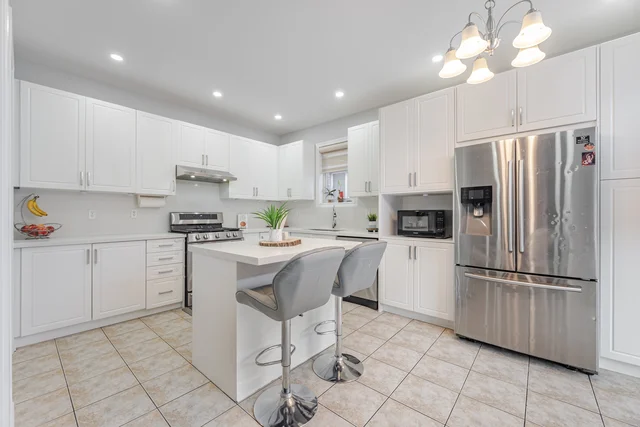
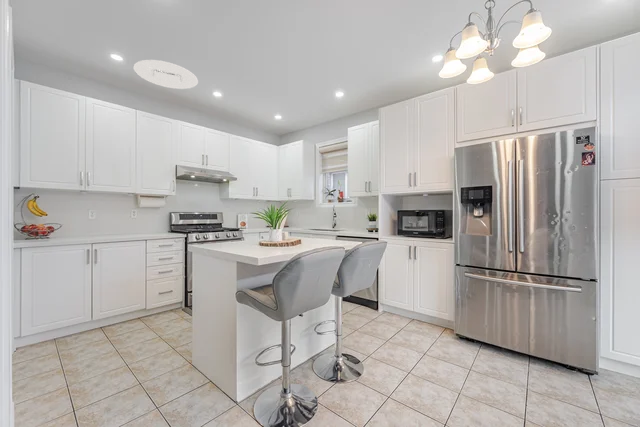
+ ceiling light (167, 72)
